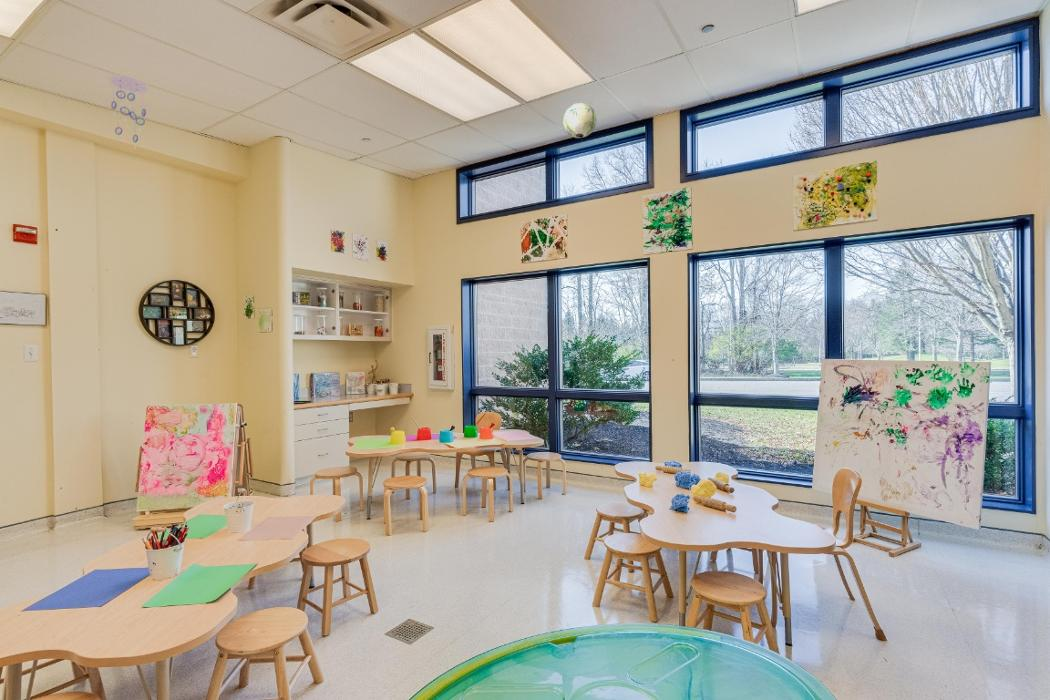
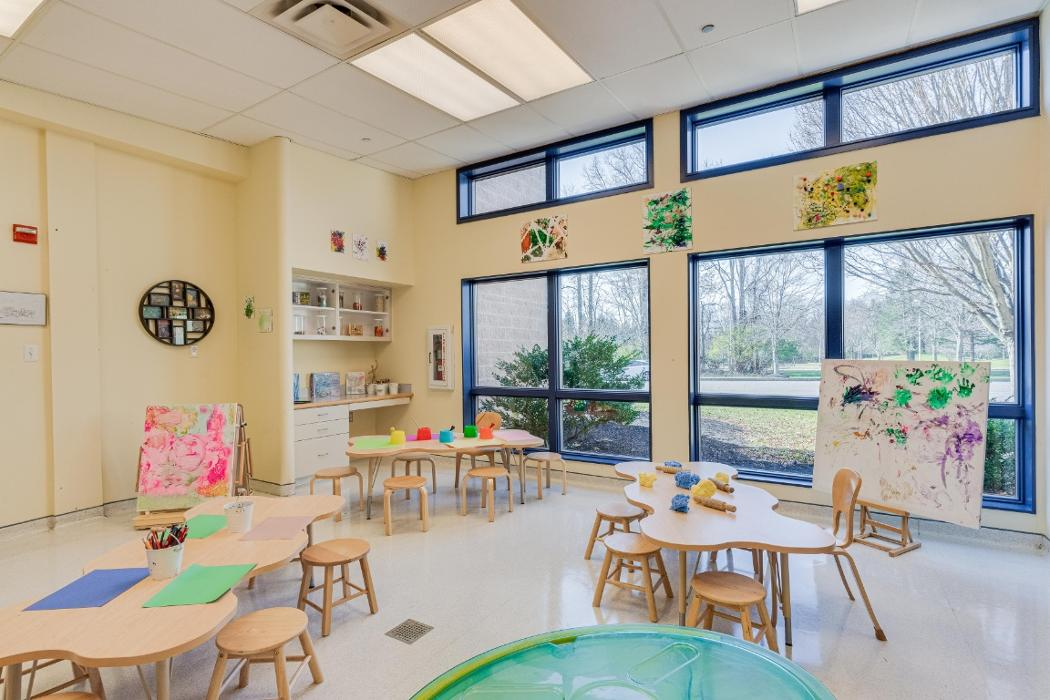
- paper lantern (579, 120)
- ceiling mobile (128, 114)
